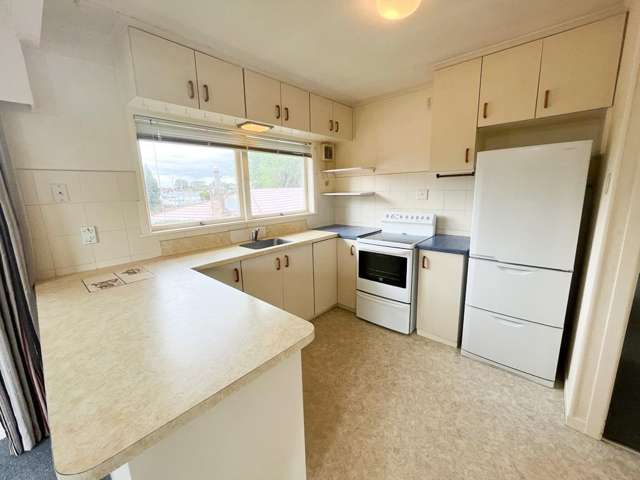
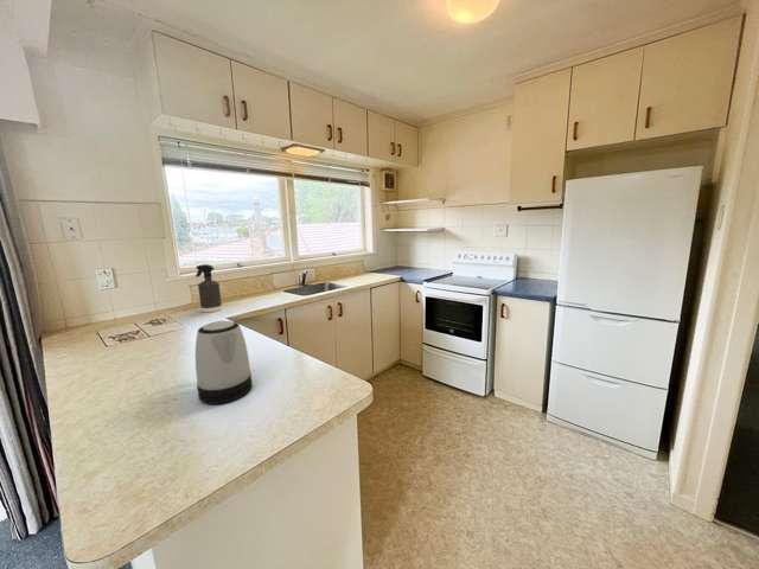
+ kettle (221, 356)
+ spray bottle (208, 287)
